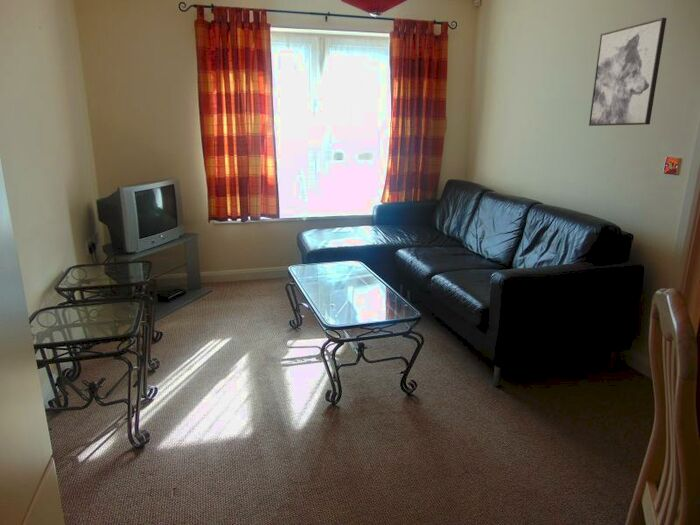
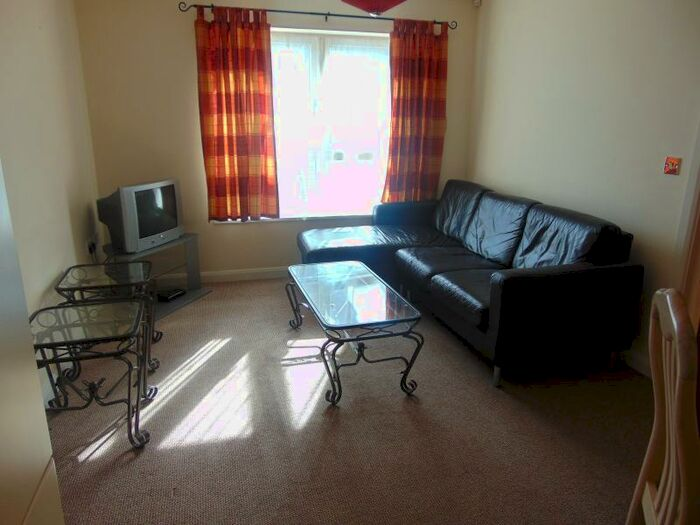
- wall art (623, 77)
